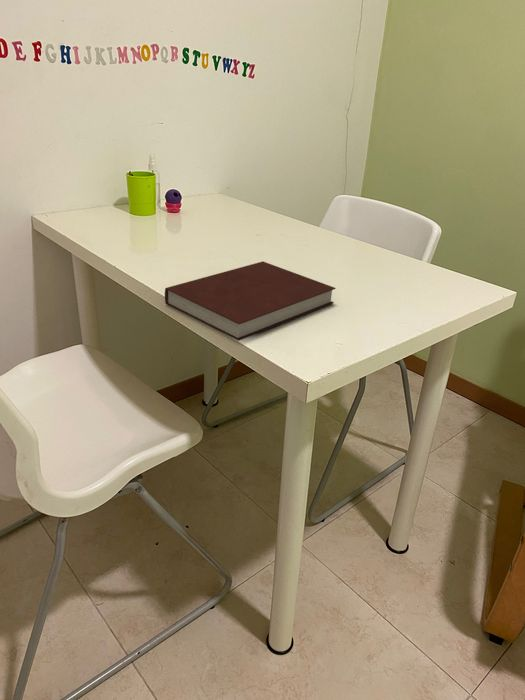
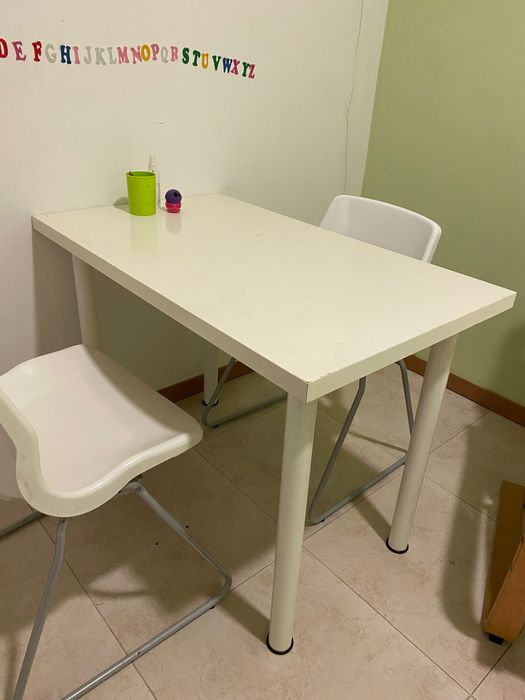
- notebook (251, 295)
